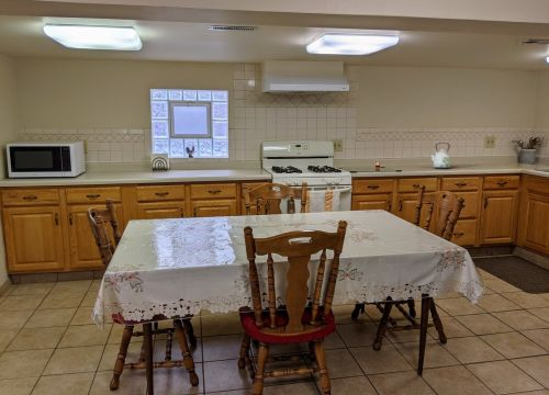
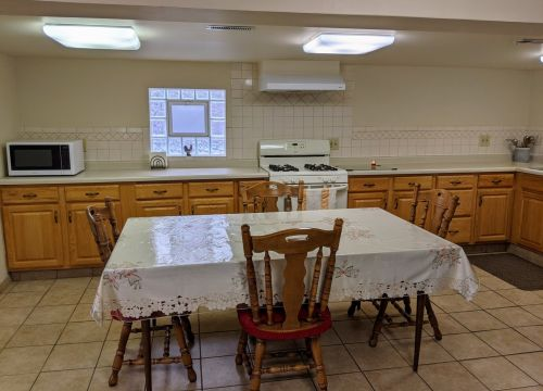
- kettle (439, 155)
